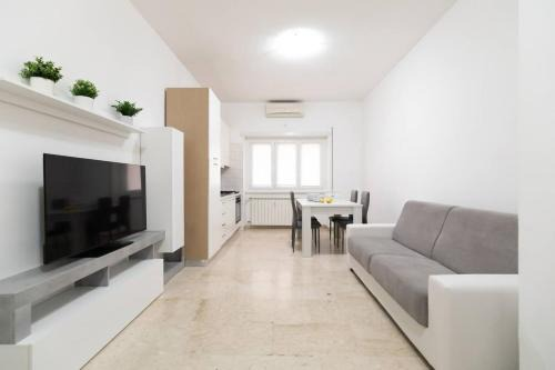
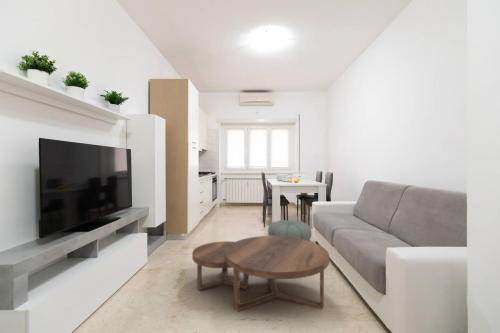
+ coffee table (255, 268)
+ pouf (289, 232)
